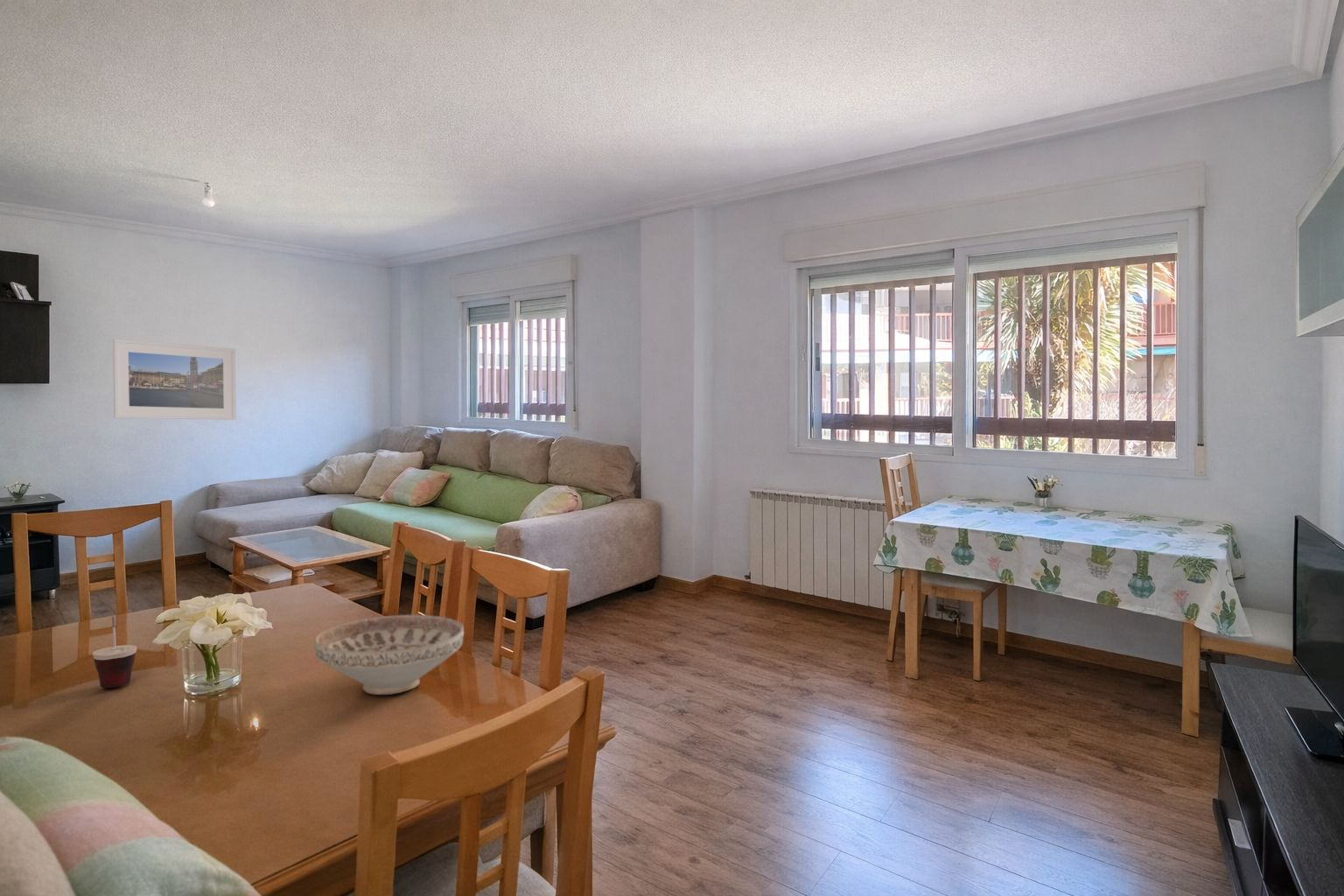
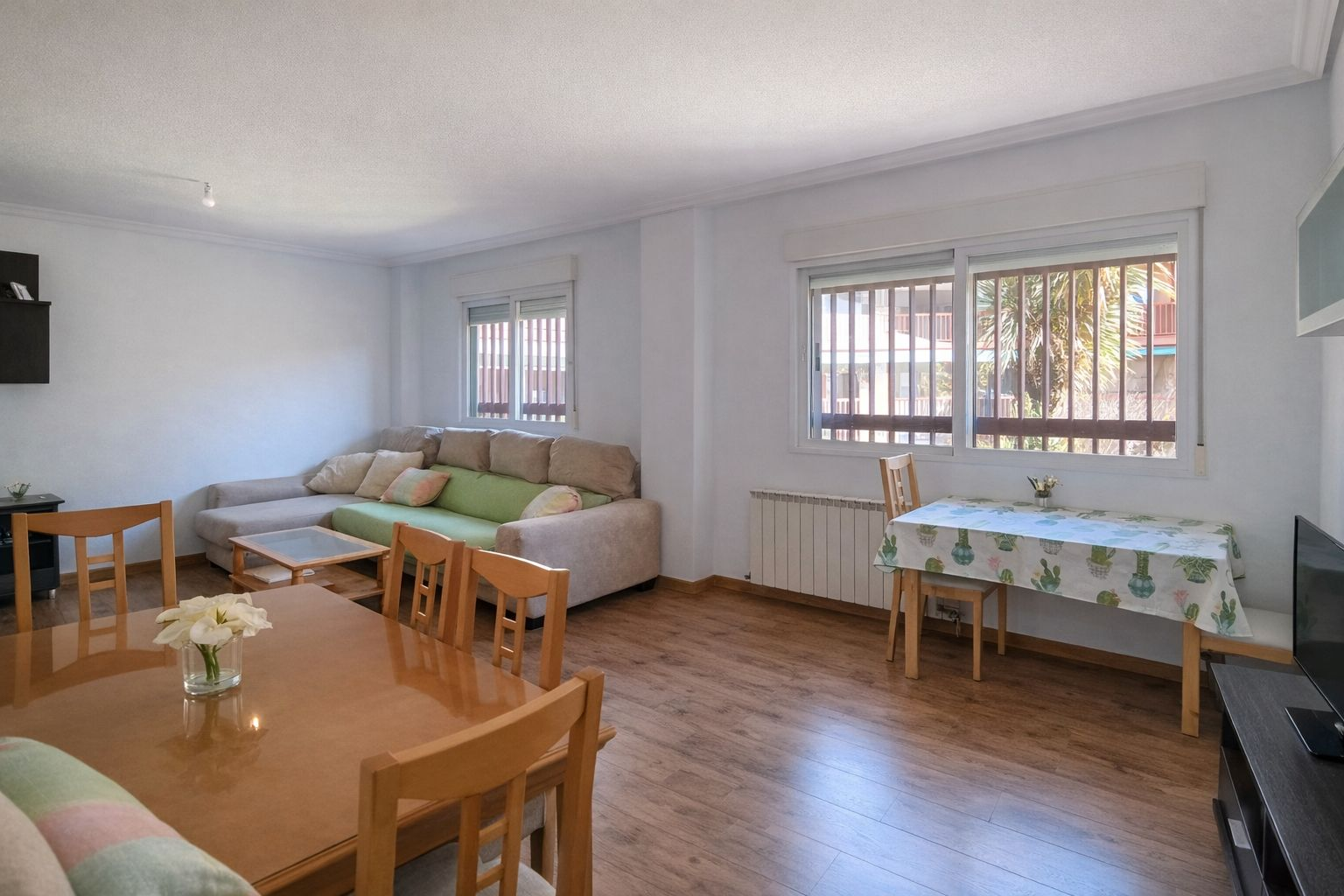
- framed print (178, 382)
- cup (114, 652)
- decorative bowl (392, 658)
